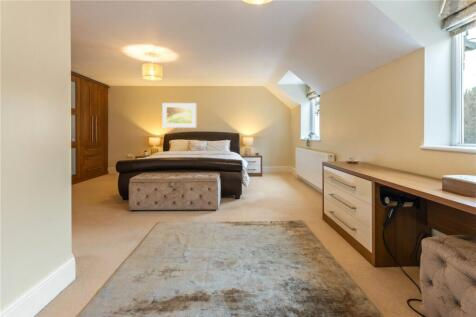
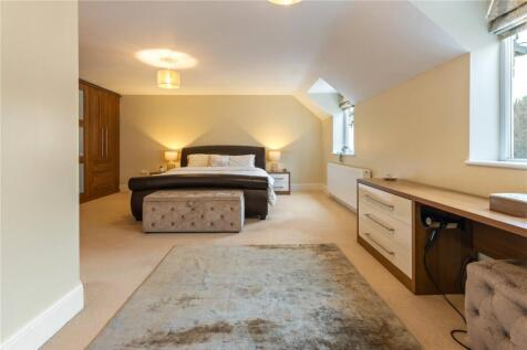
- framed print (179, 115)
